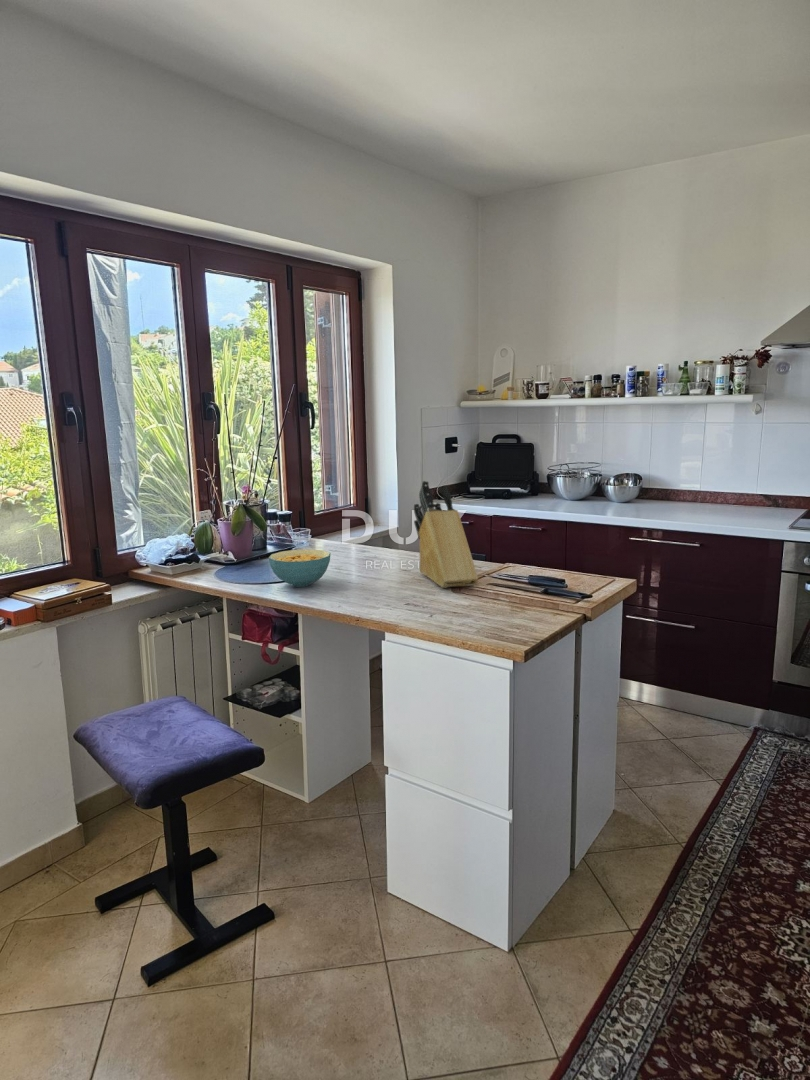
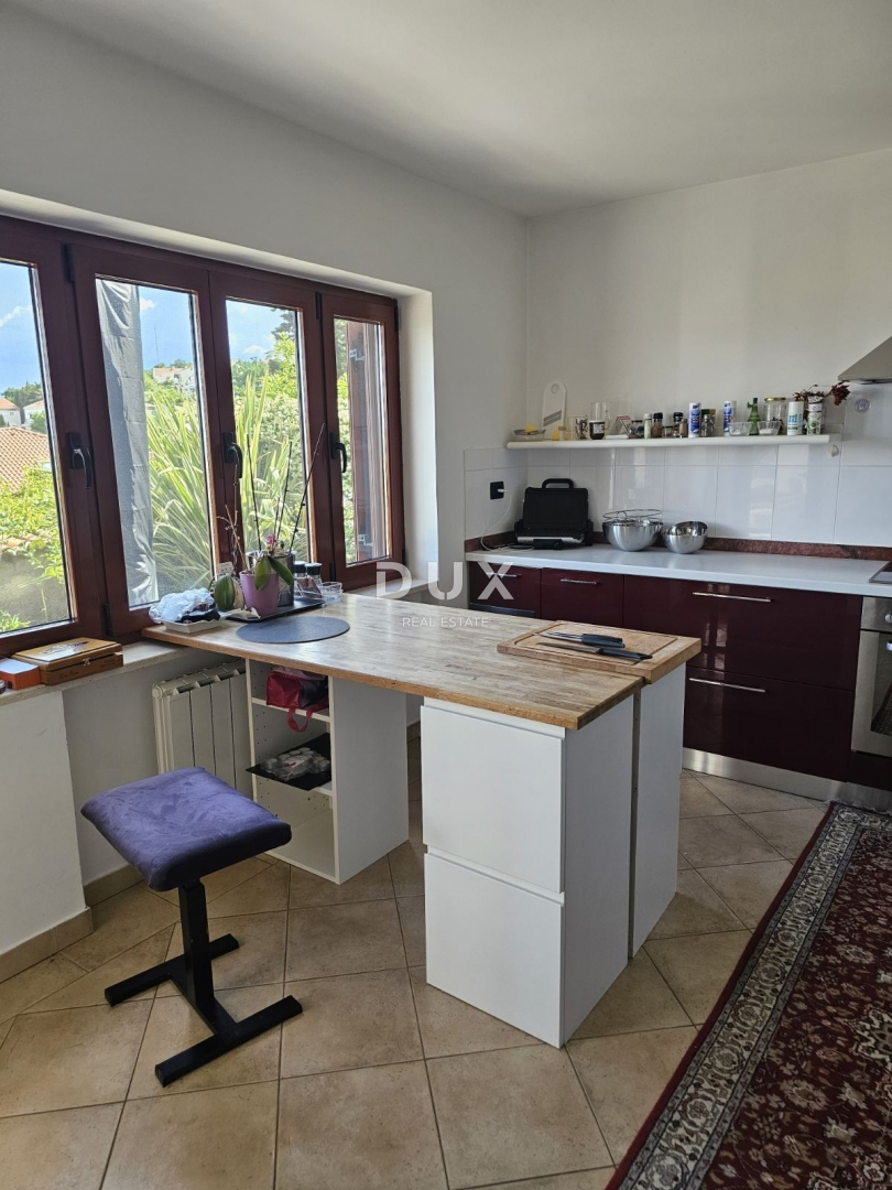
- knife block (442, 530)
- cereal bowl (300, 569)
